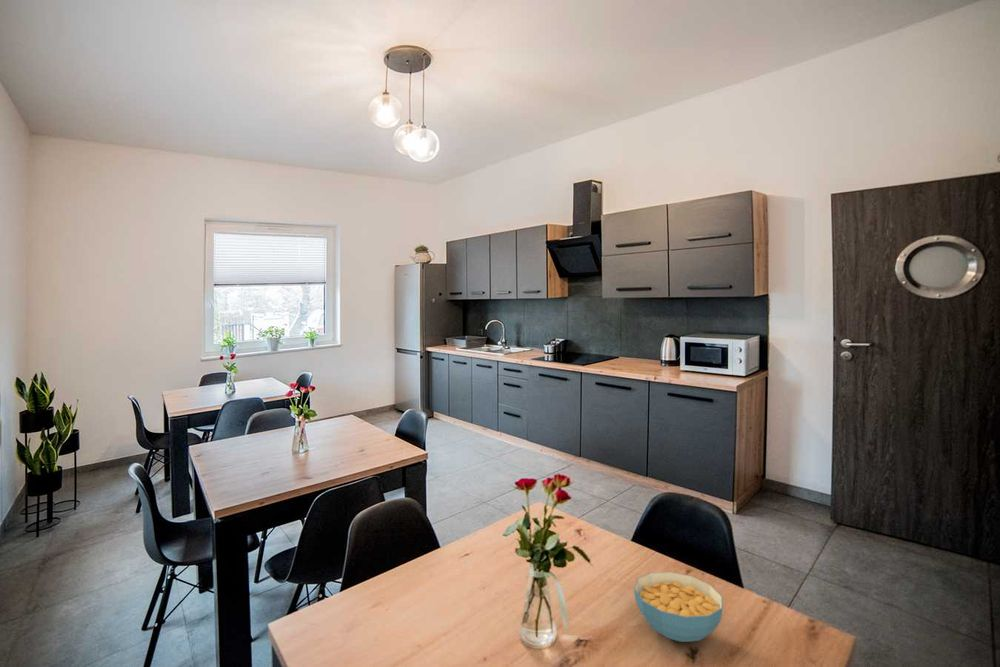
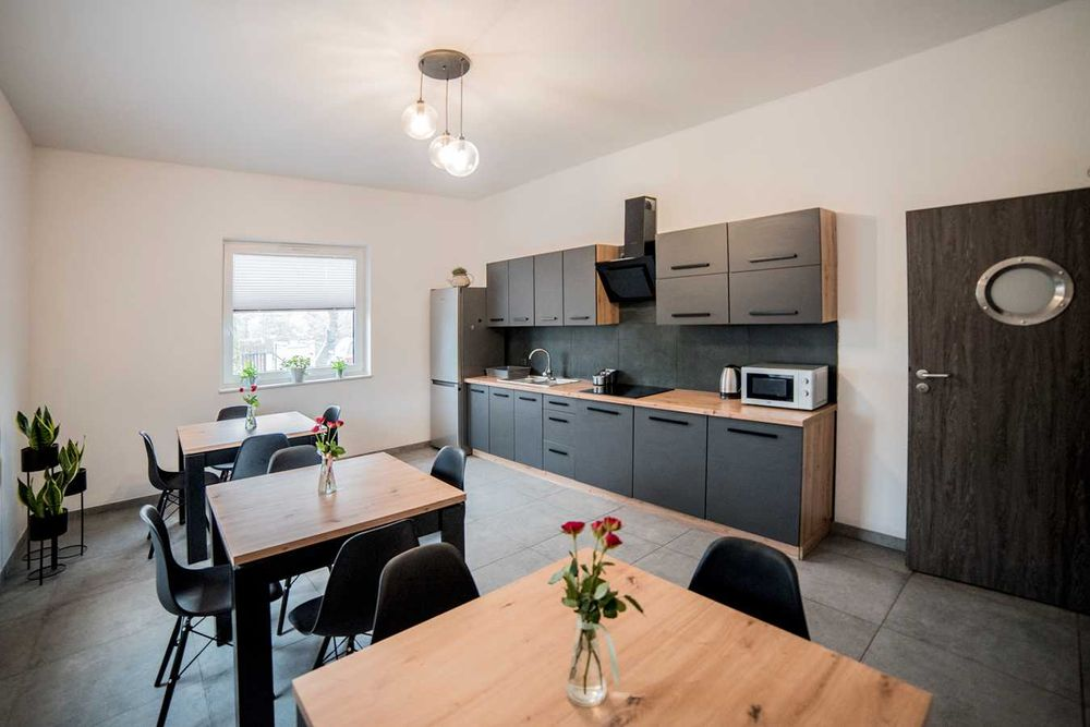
- cereal bowl (677, 613)
